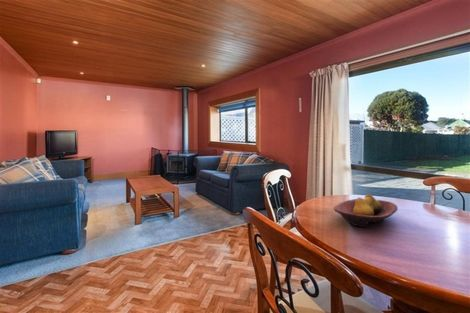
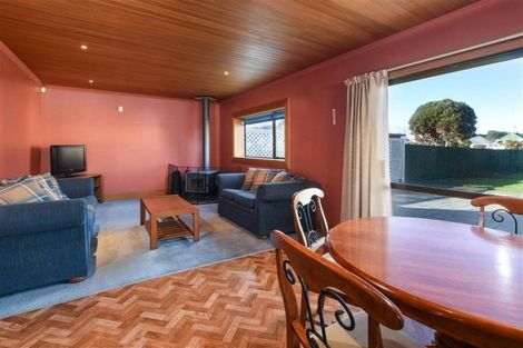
- fruit bowl (365, 207)
